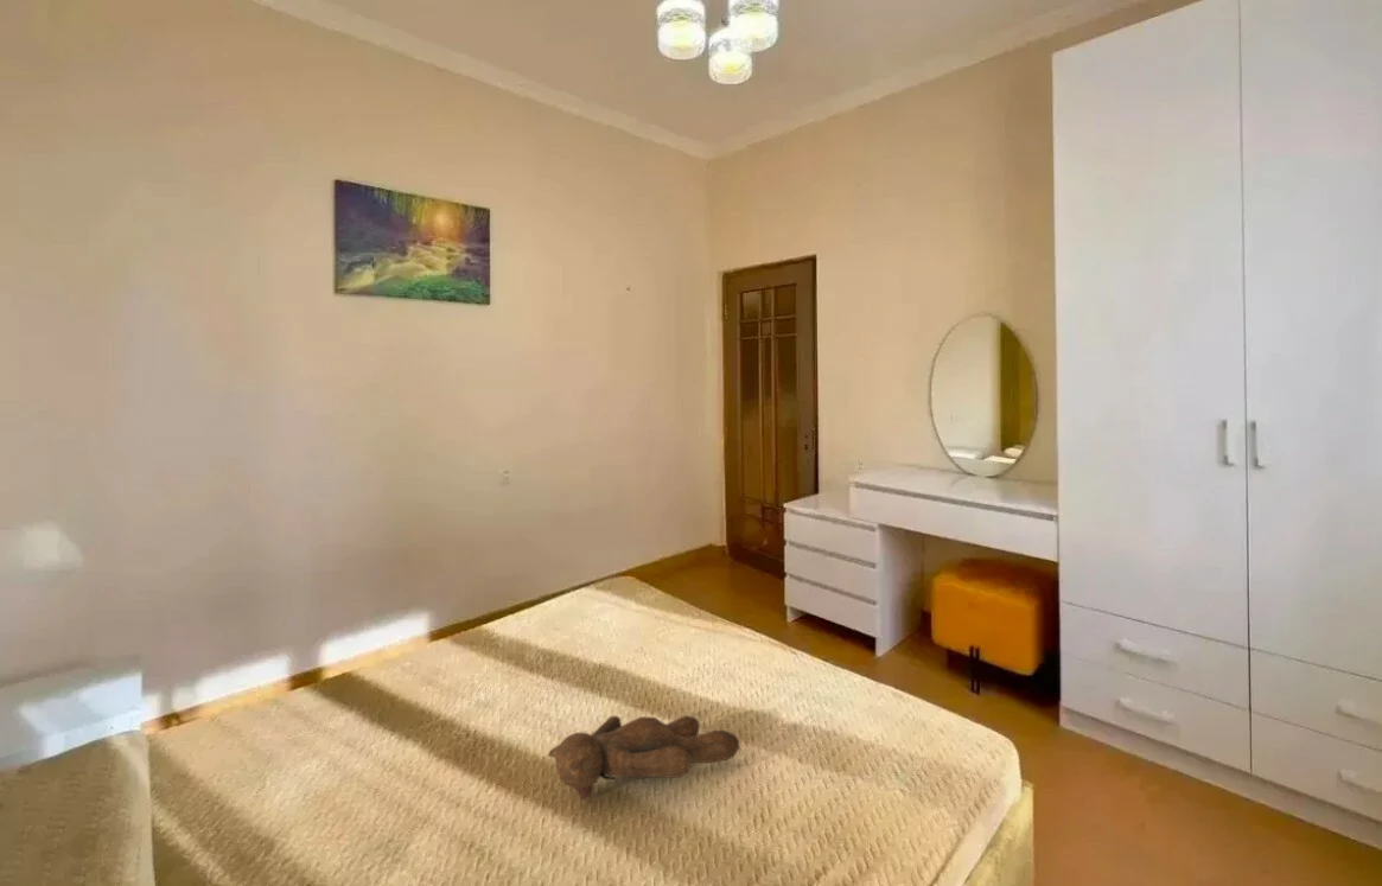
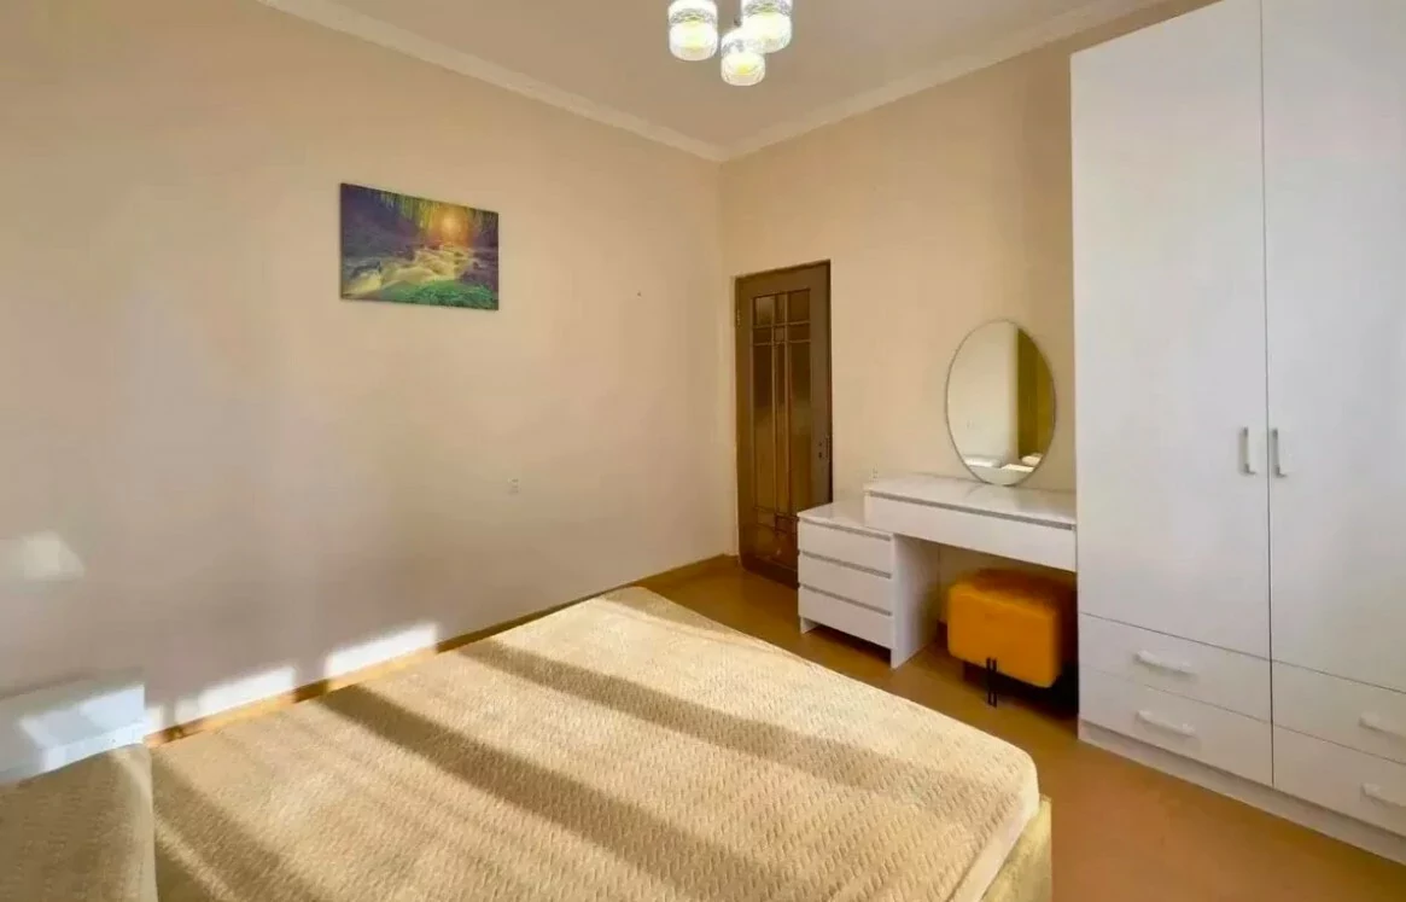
- teddy bear (643, 745)
